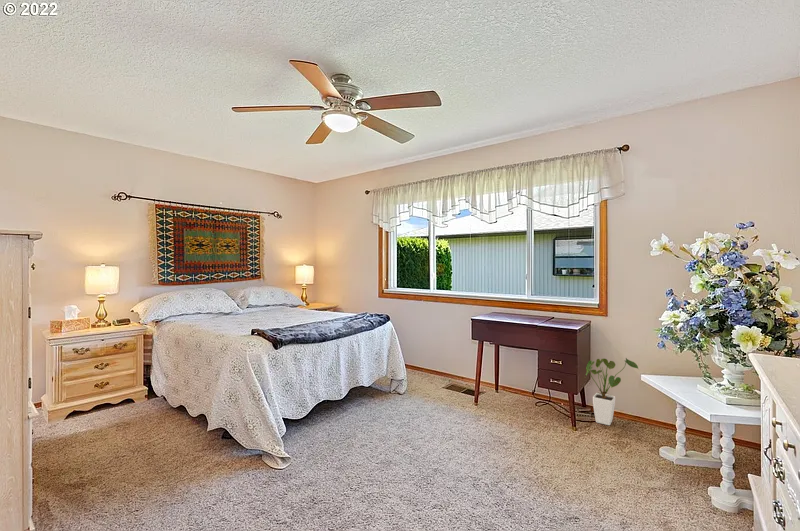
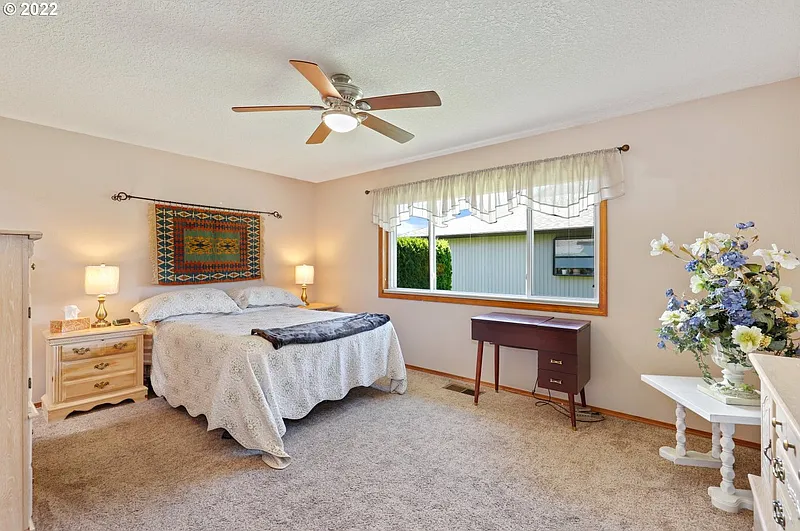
- house plant (607, 390)
